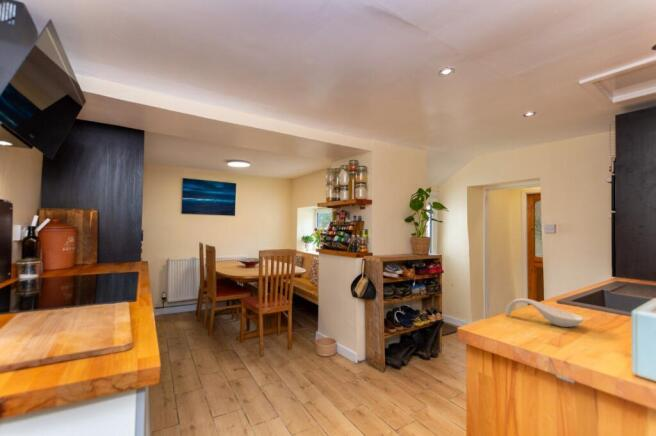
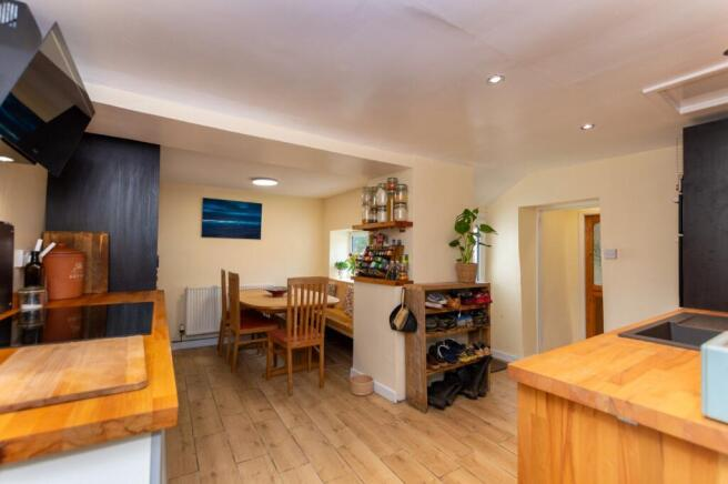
- spoon rest (542, 311)
